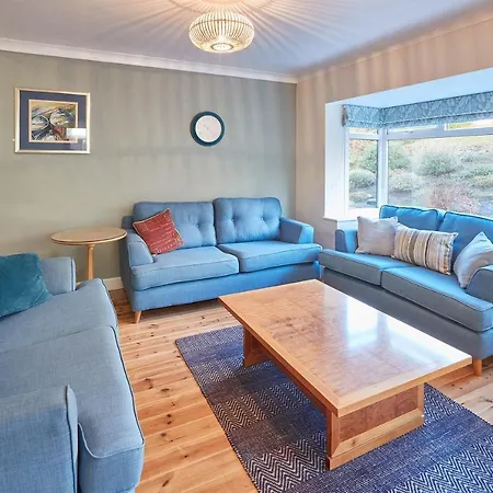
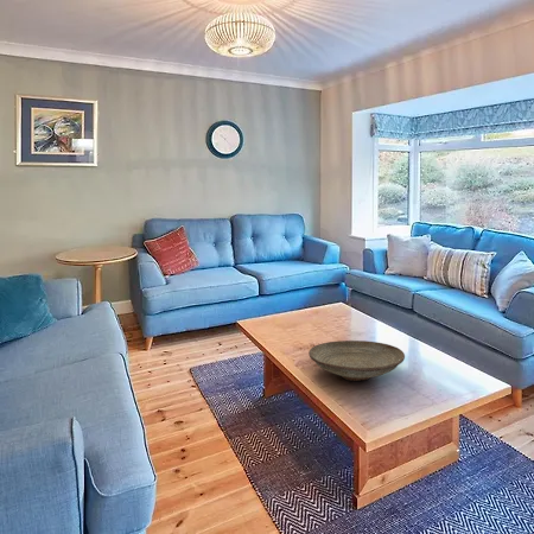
+ decorative bowl (355, 363)
